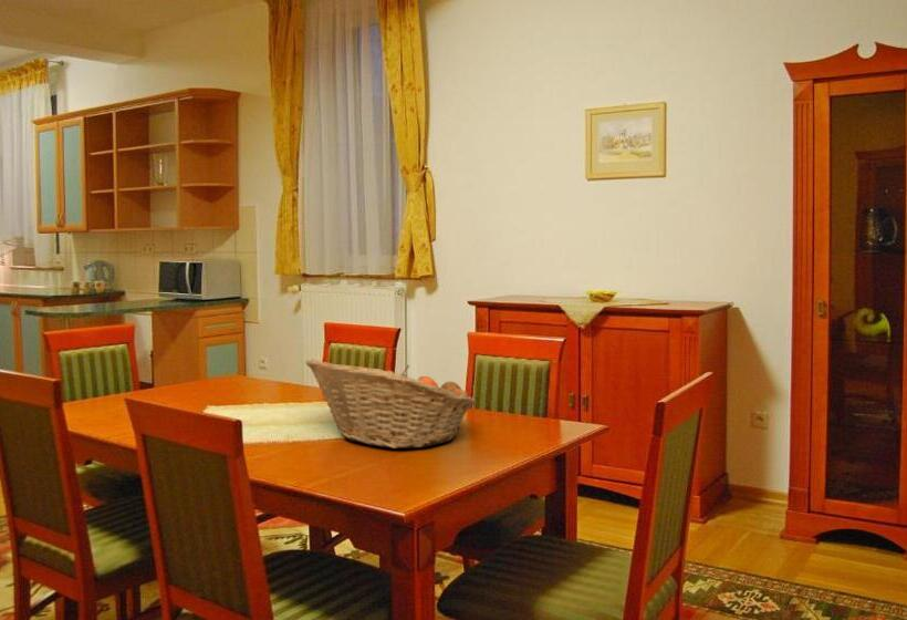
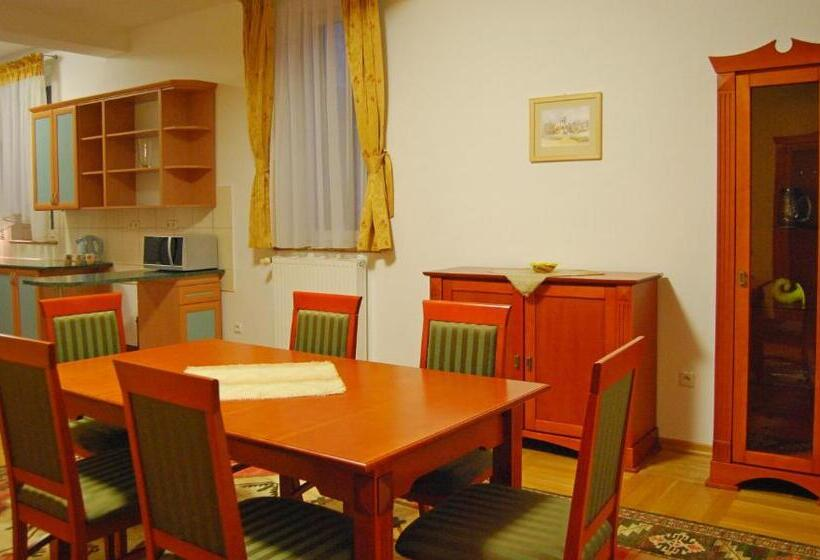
- fruit basket (389, 396)
